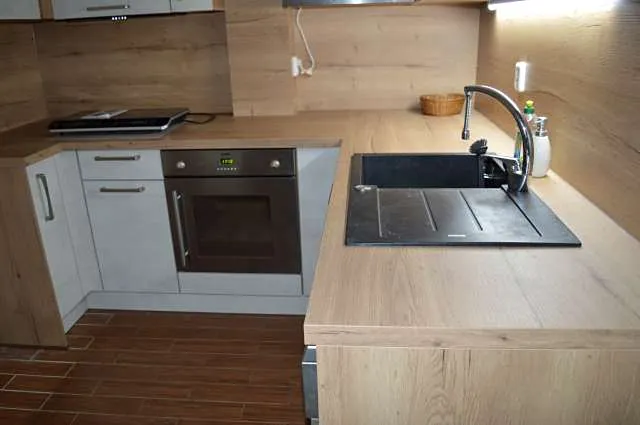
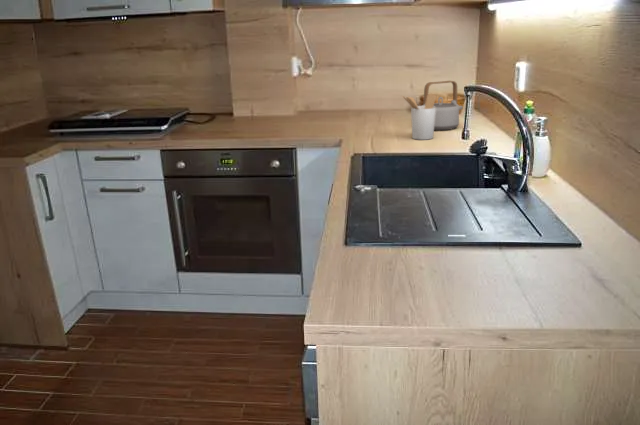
+ utensil holder (418, 115)
+ teapot (443, 104)
